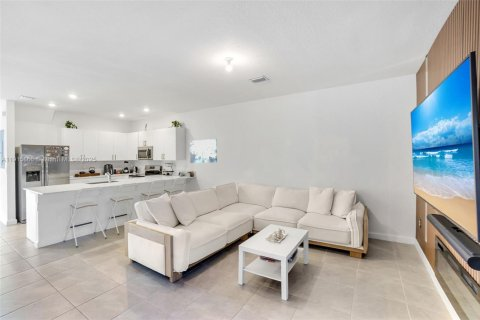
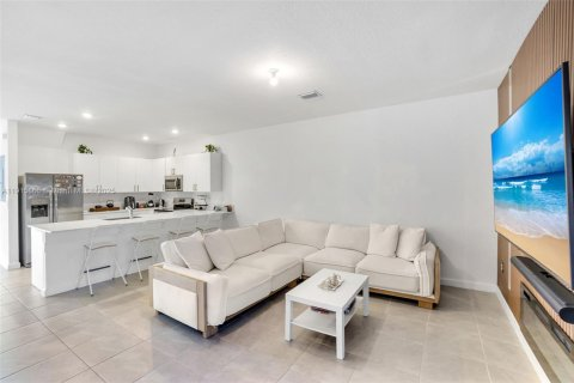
- wall art (203, 151)
